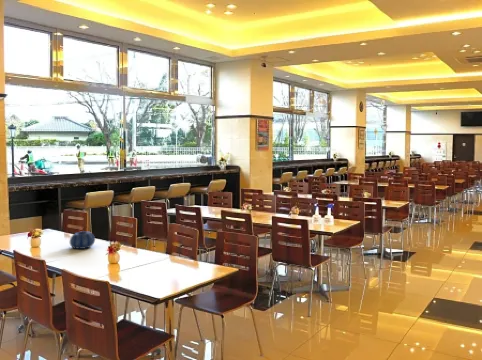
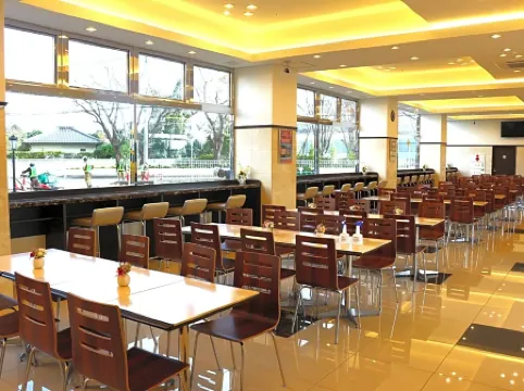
- decorative bowl (82, 239)
